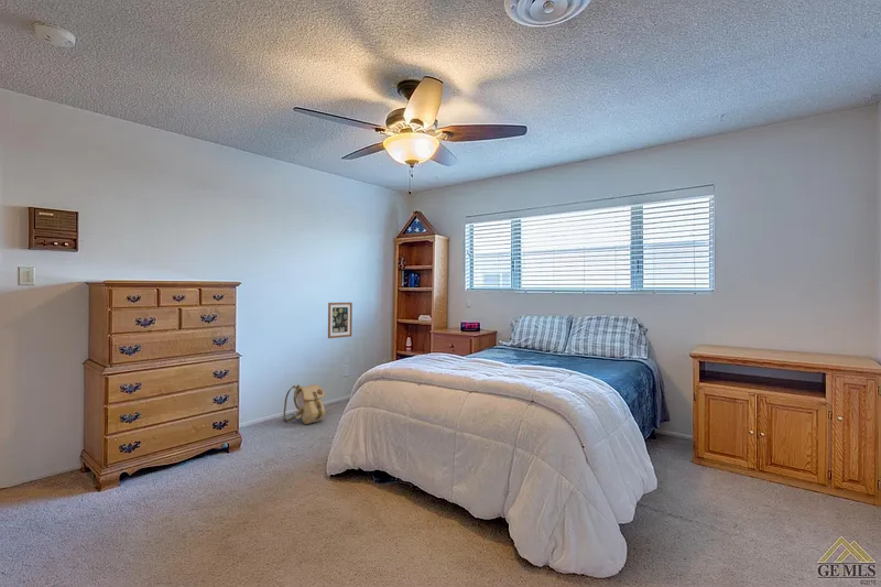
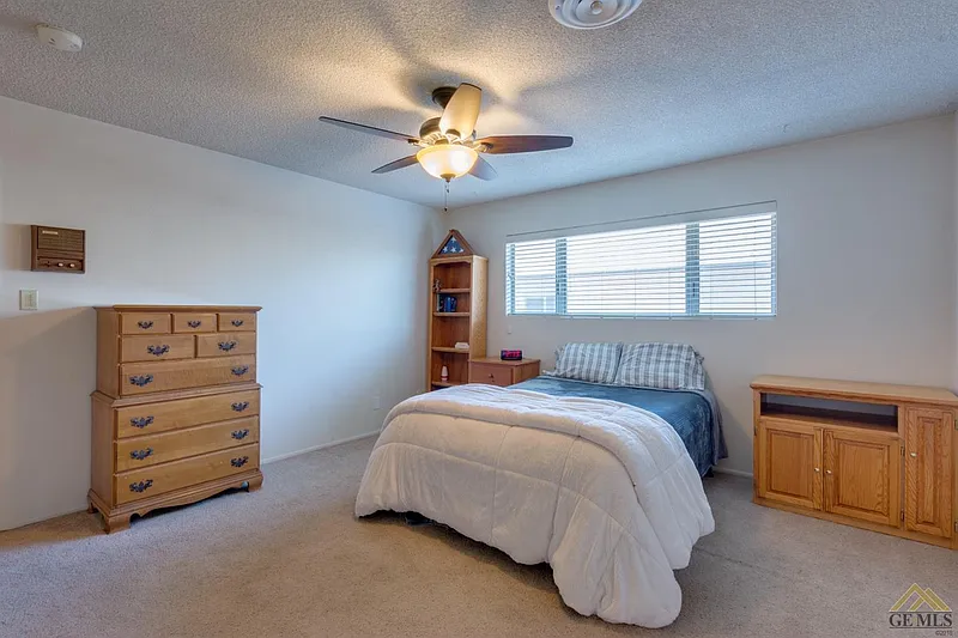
- backpack (305, 402)
- wall art (340, 319)
